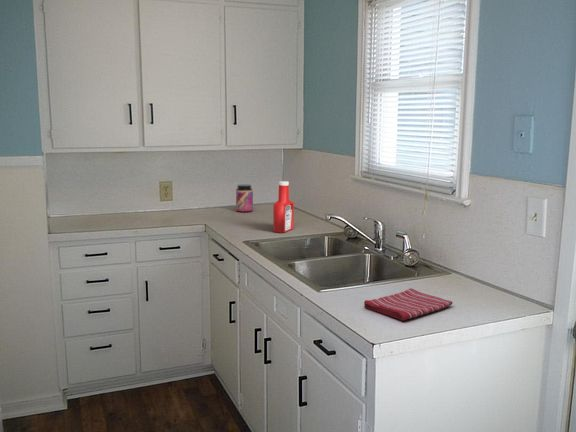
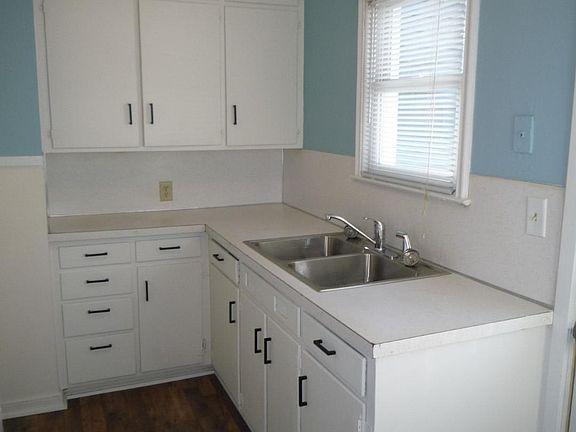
- jar (244, 198)
- soap bottle (283, 206)
- dish towel (407, 303)
